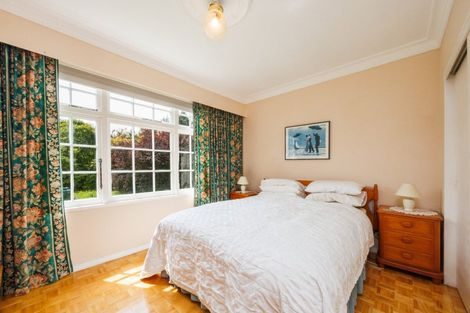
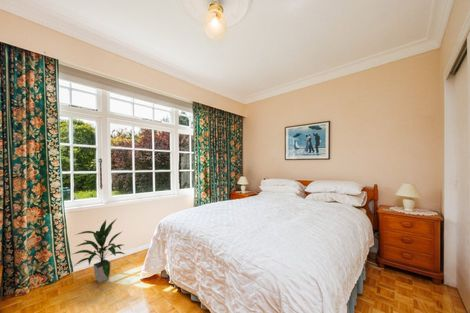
+ indoor plant (101, 251)
